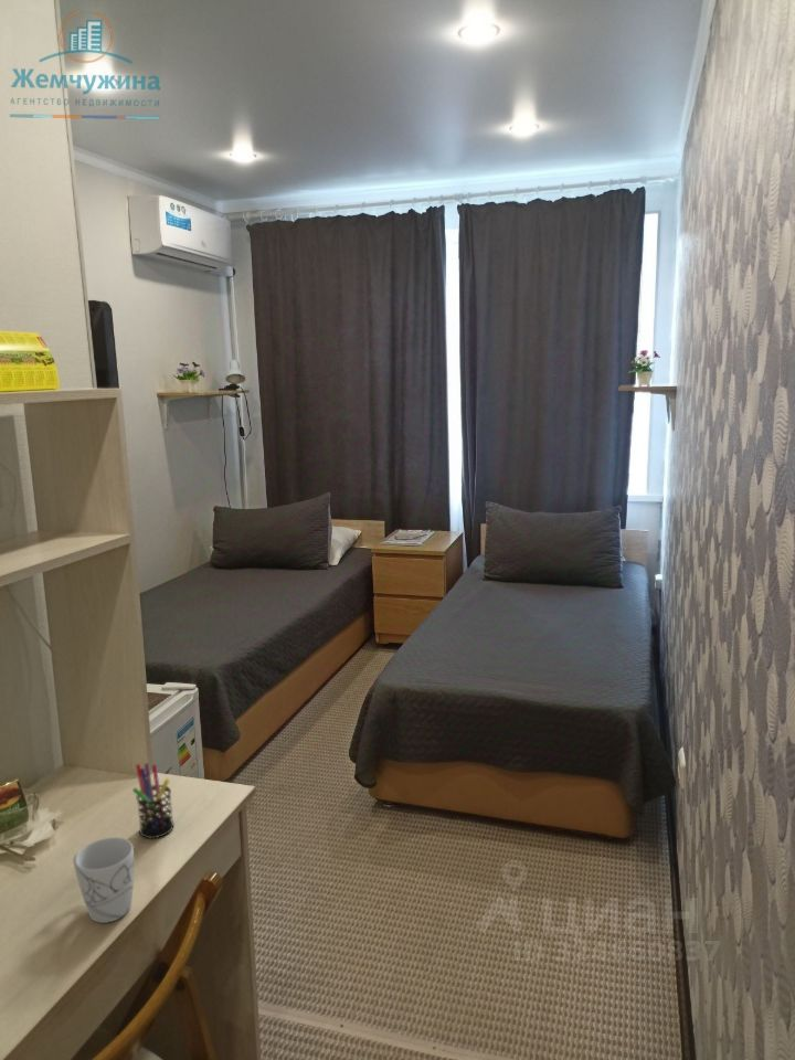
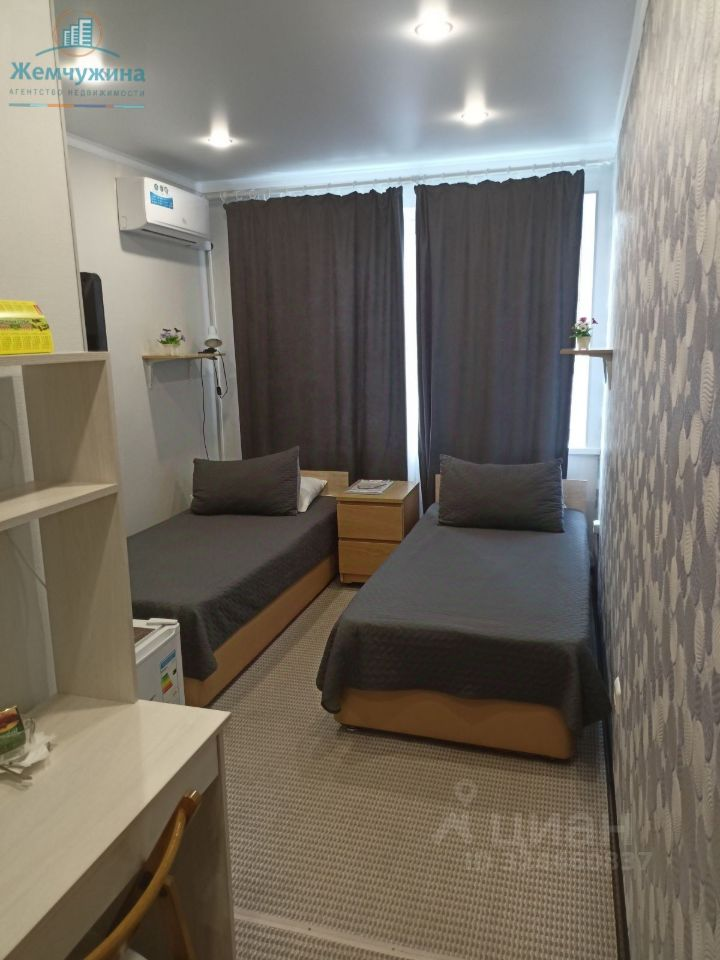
- mug (100, 878)
- pen holder (149, 799)
